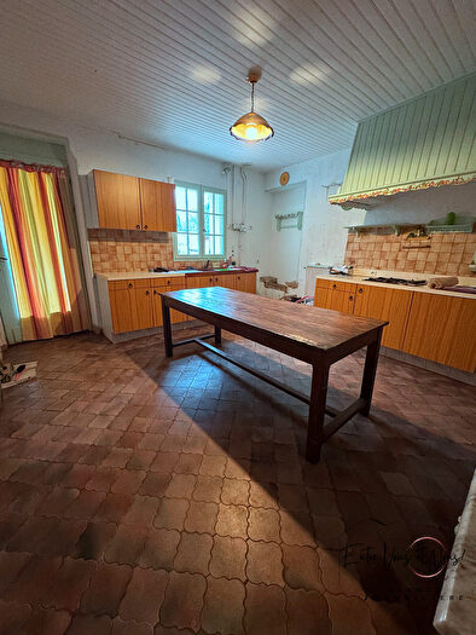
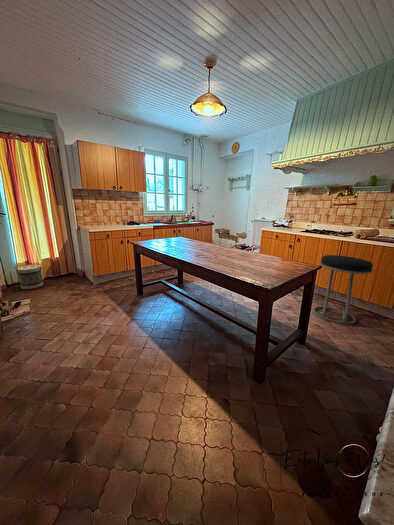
+ basket (30, 275)
+ stool (348, 289)
